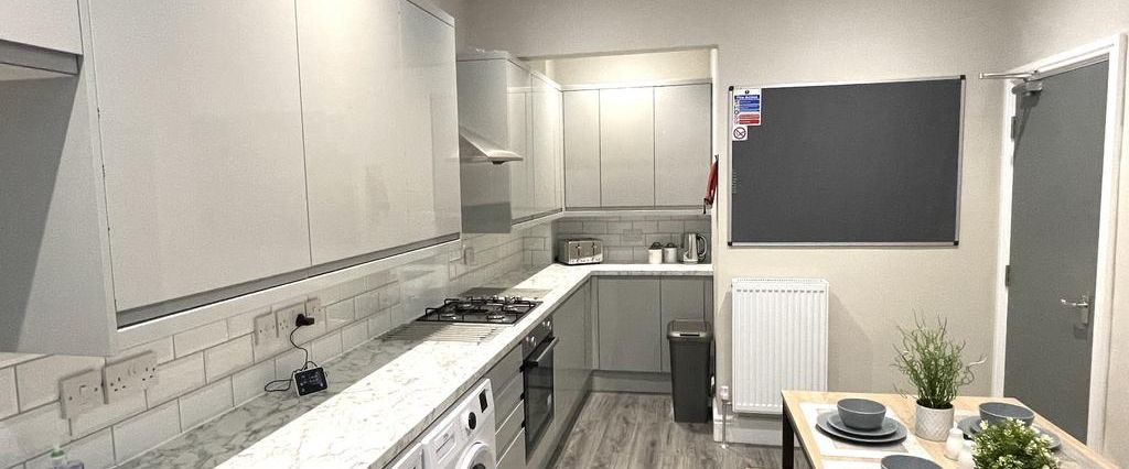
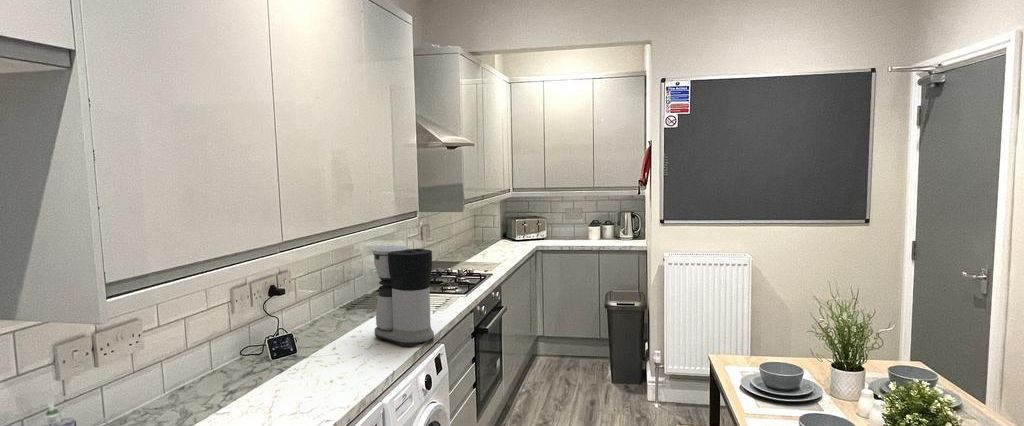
+ coffee maker (407, 292)
